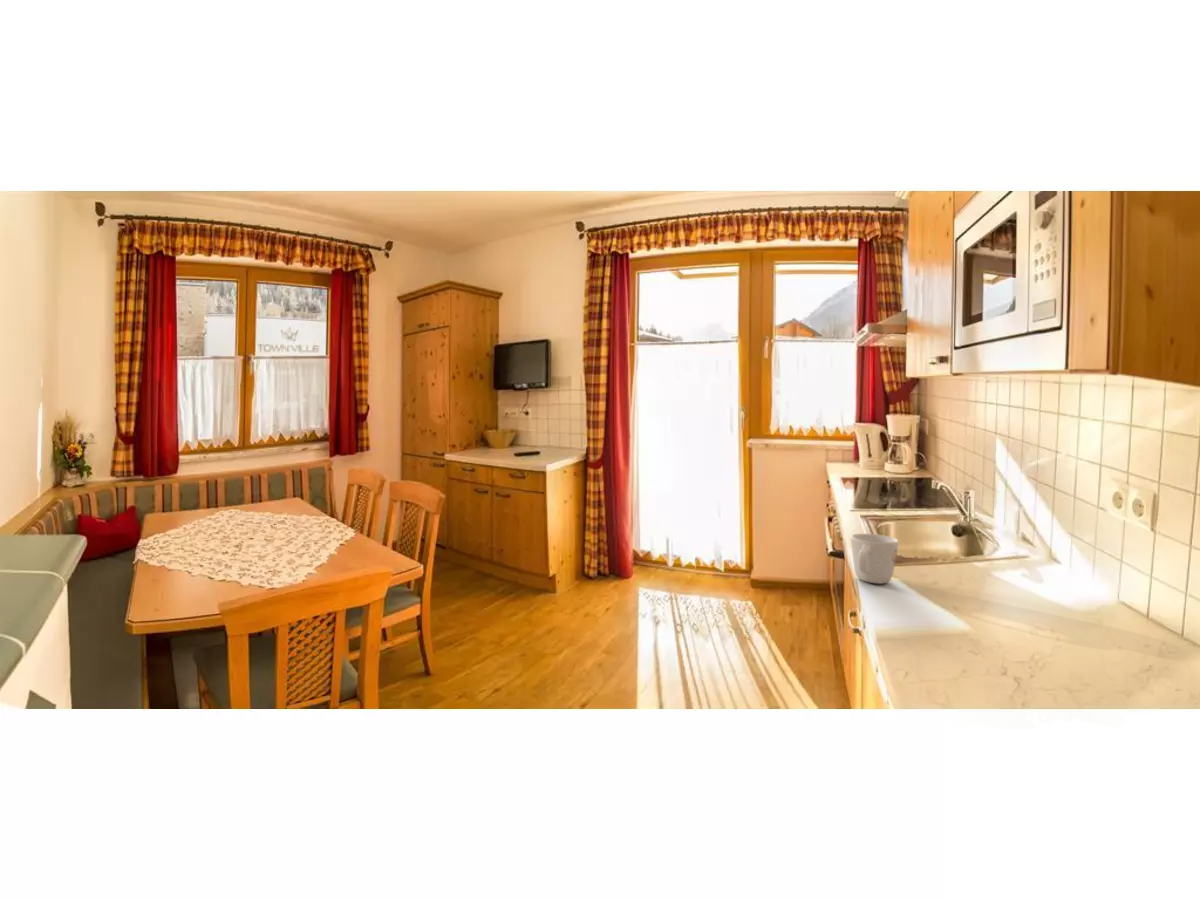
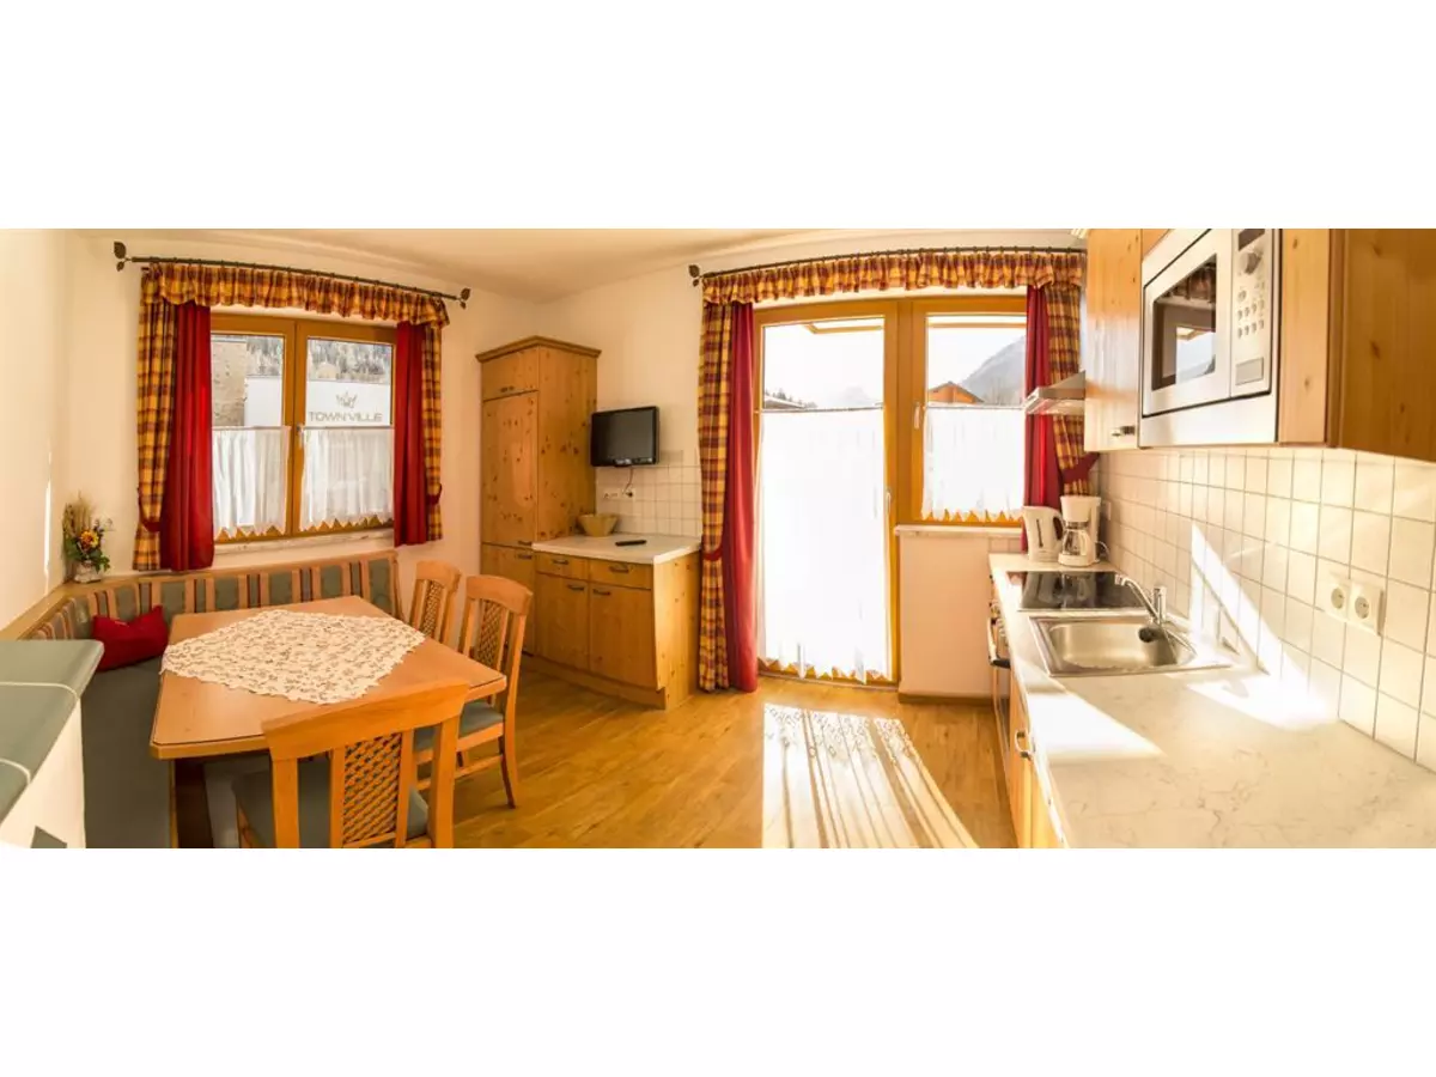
- mug (871, 560)
